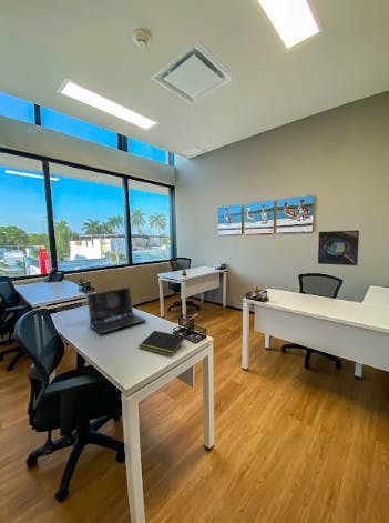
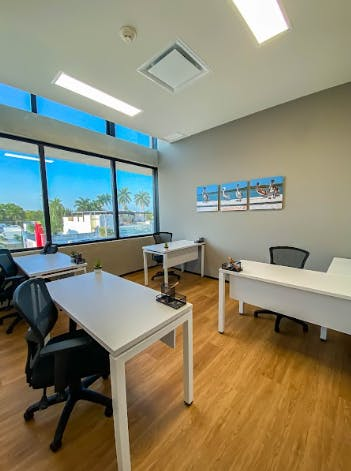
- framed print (337, 248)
- notepad (162, 342)
- laptop (116, 308)
